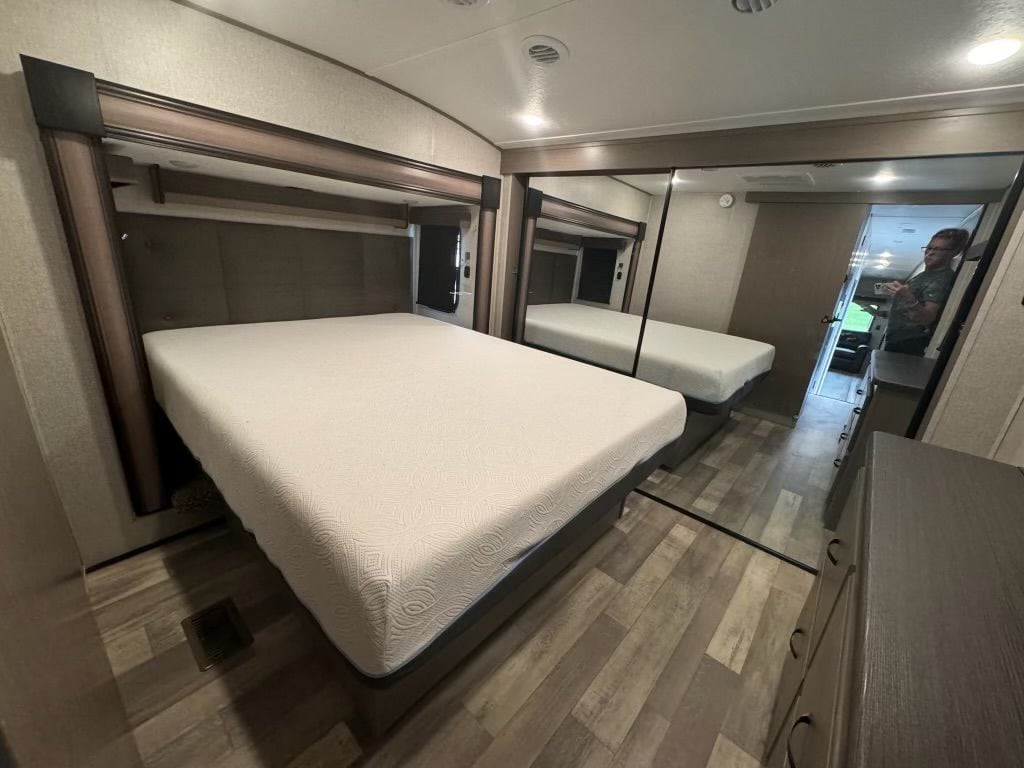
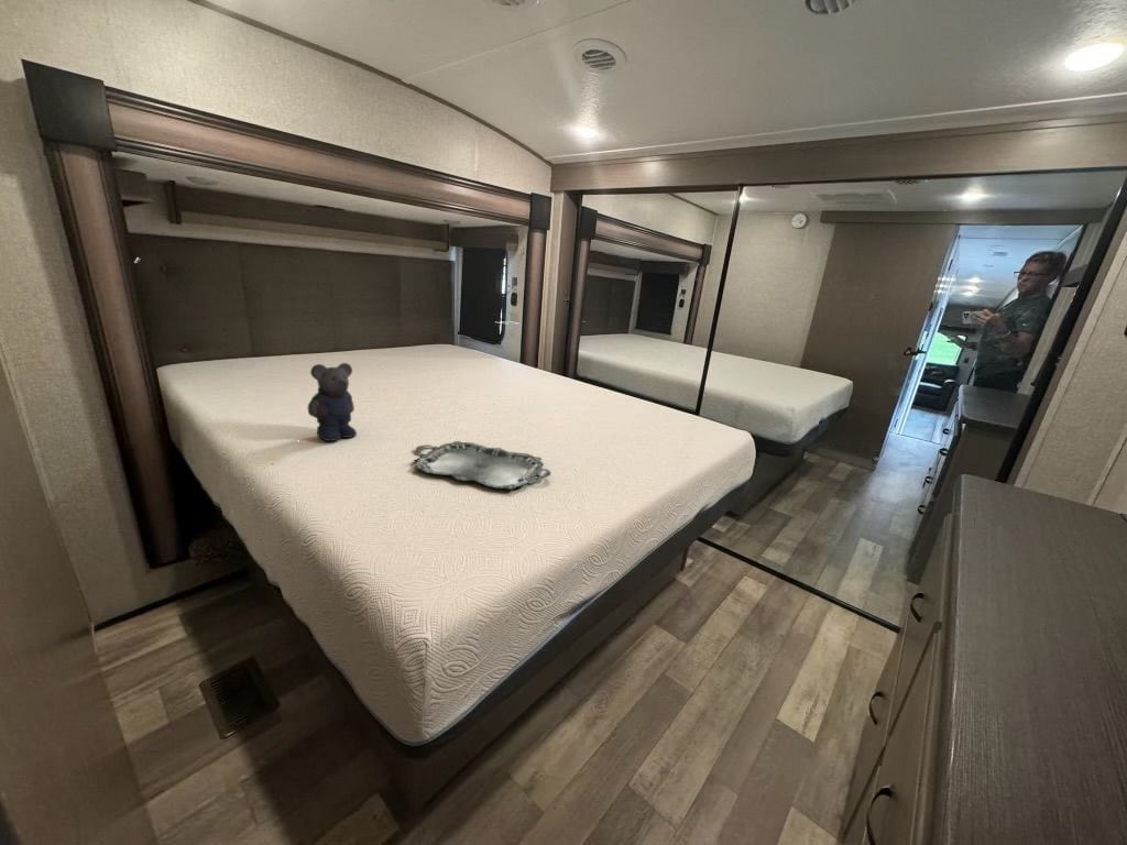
+ bear (329, 398)
+ serving tray (481, 462)
